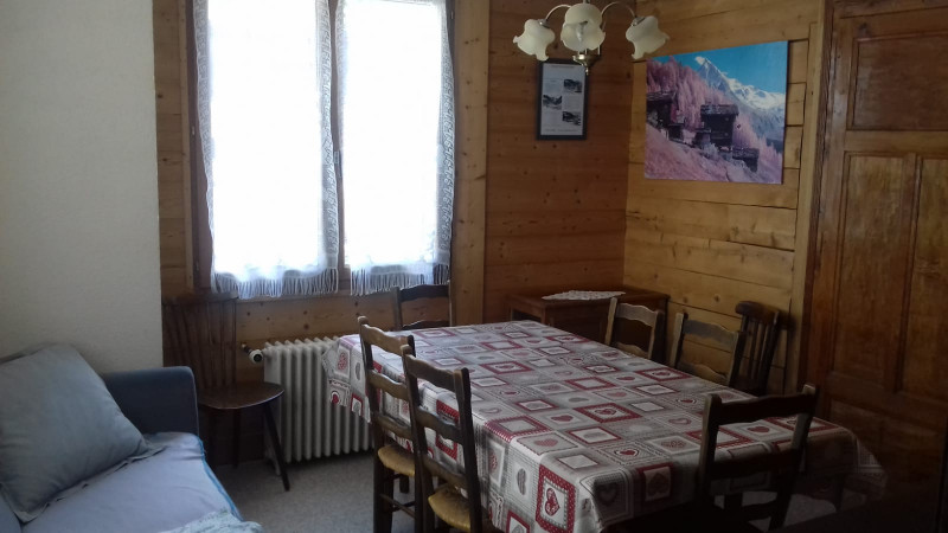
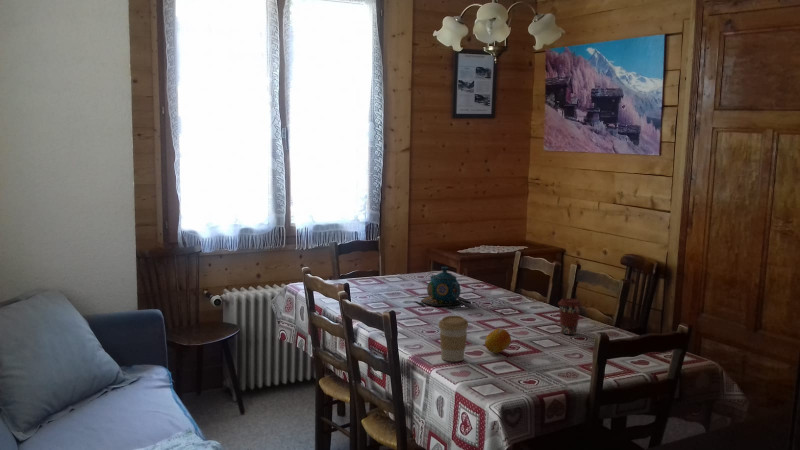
+ fruit (497, 340)
+ coffee cup (569, 316)
+ coffee cup (453, 338)
+ teapot (442, 284)
